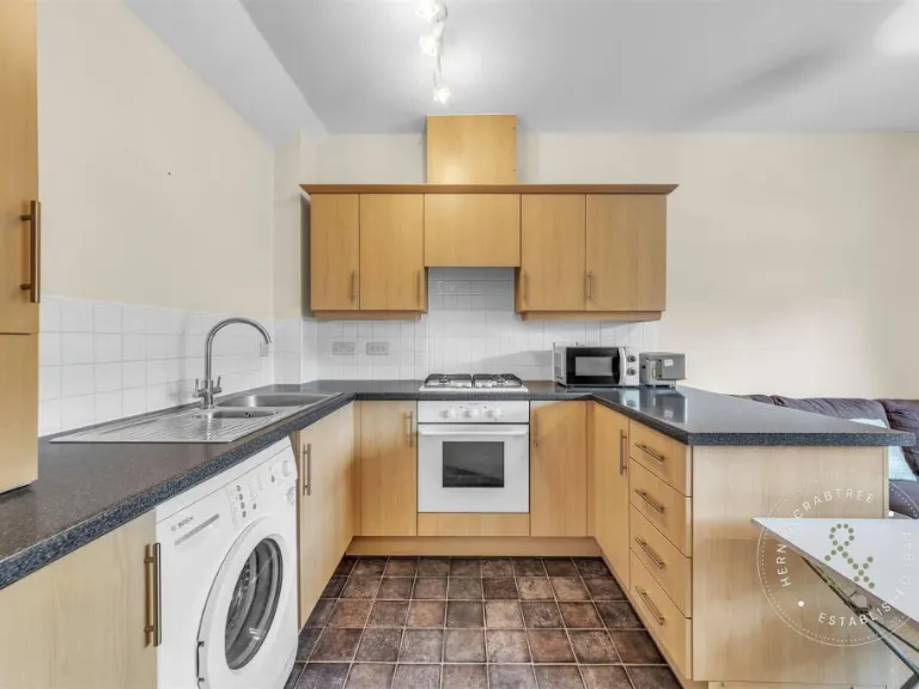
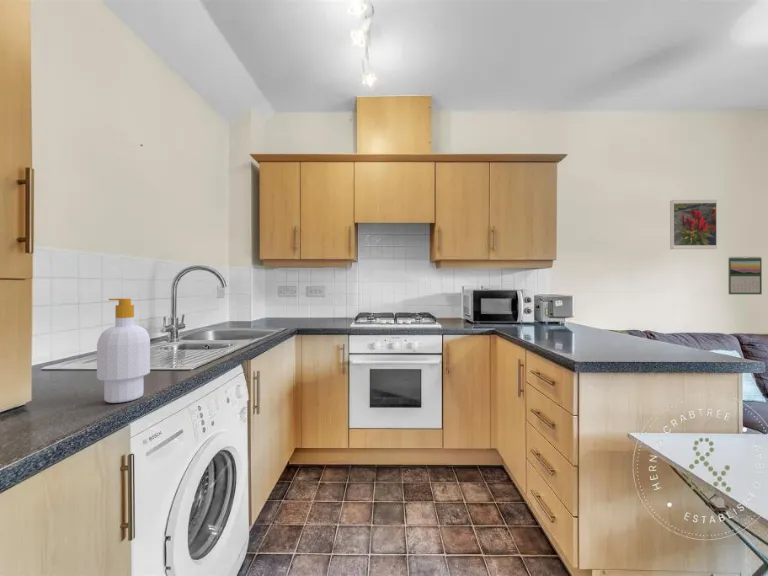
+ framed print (693, 224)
+ calendar (744, 275)
+ soap bottle (124, 348)
